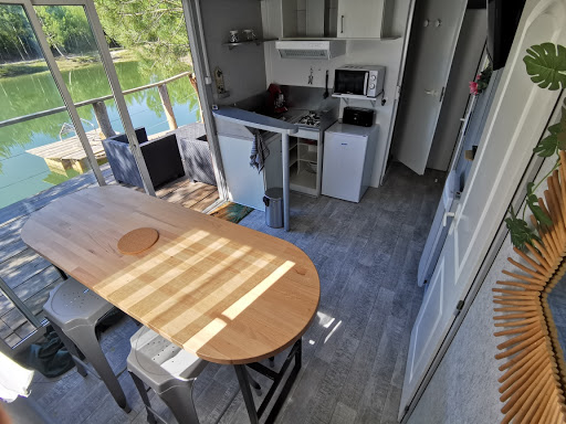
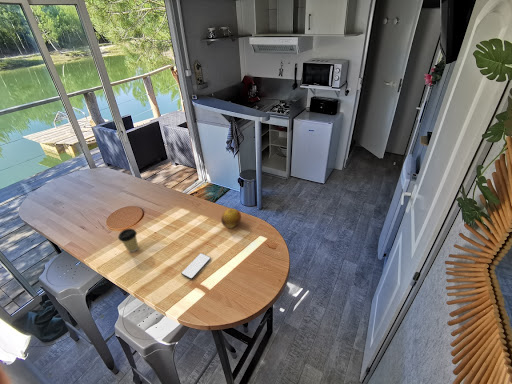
+ fruit (230, 217)
+ coffee cup (129, 240)
+ smartphone (196, 265)
